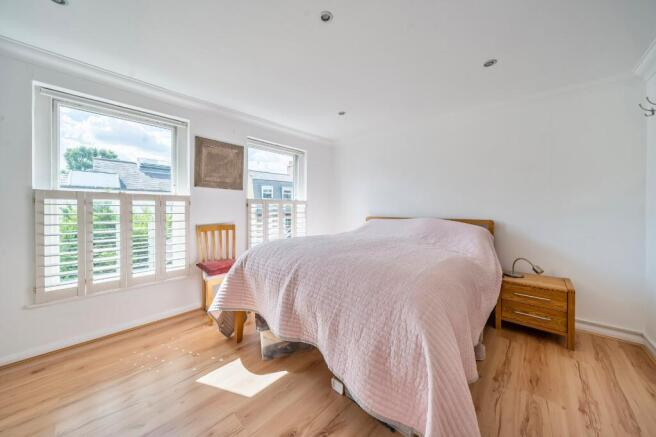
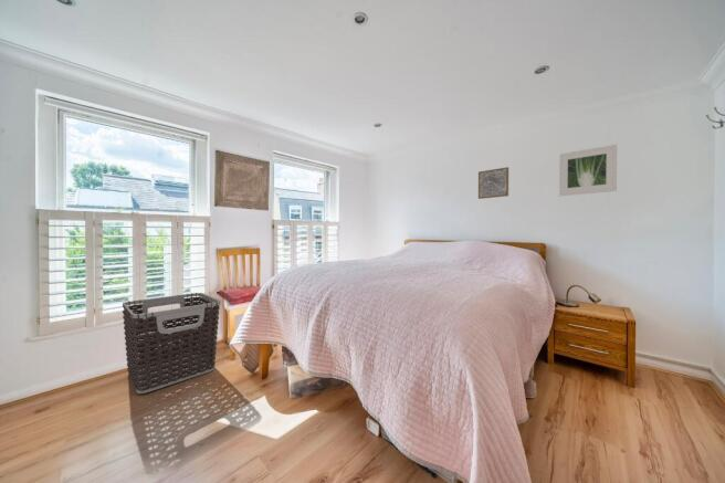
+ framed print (586, 171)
+ clothes hamper (172, 336)
+ wall art (493, 183)
